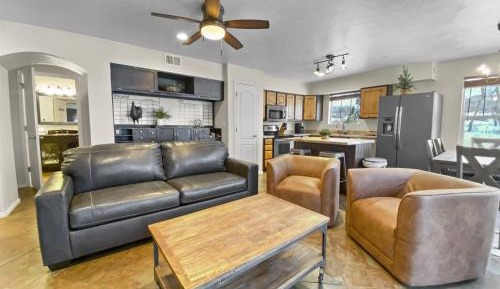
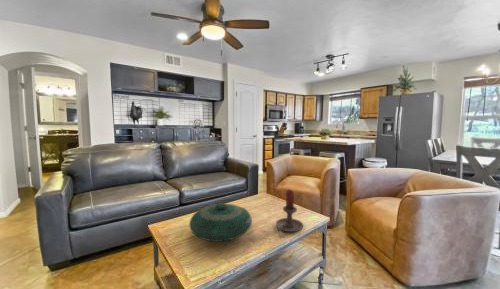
+ decorative bowl (221, 218)
+ candle holder (287, 209)
